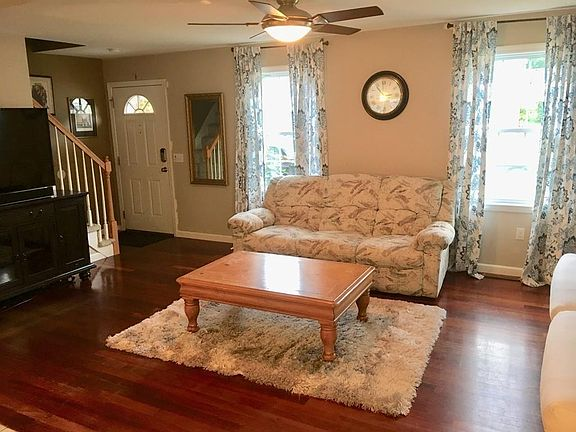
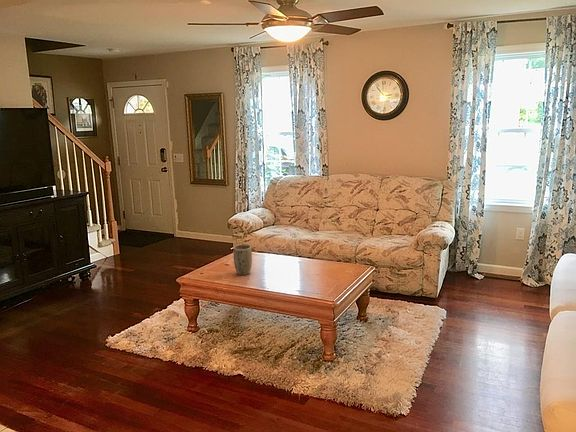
+ plant pot (242, 260)
